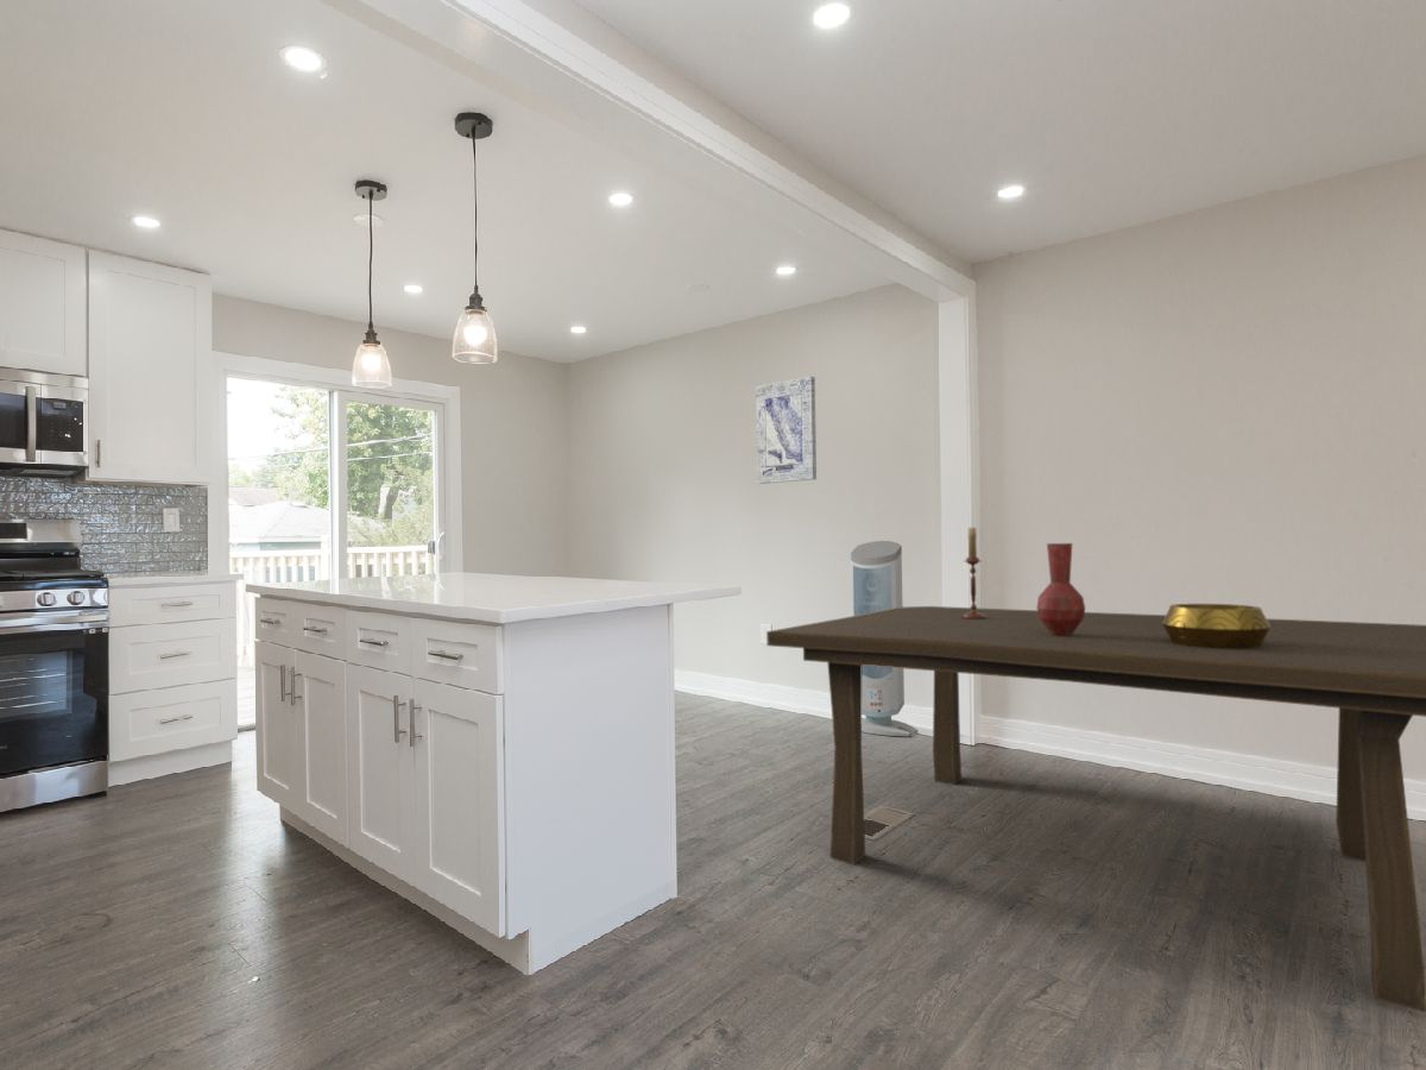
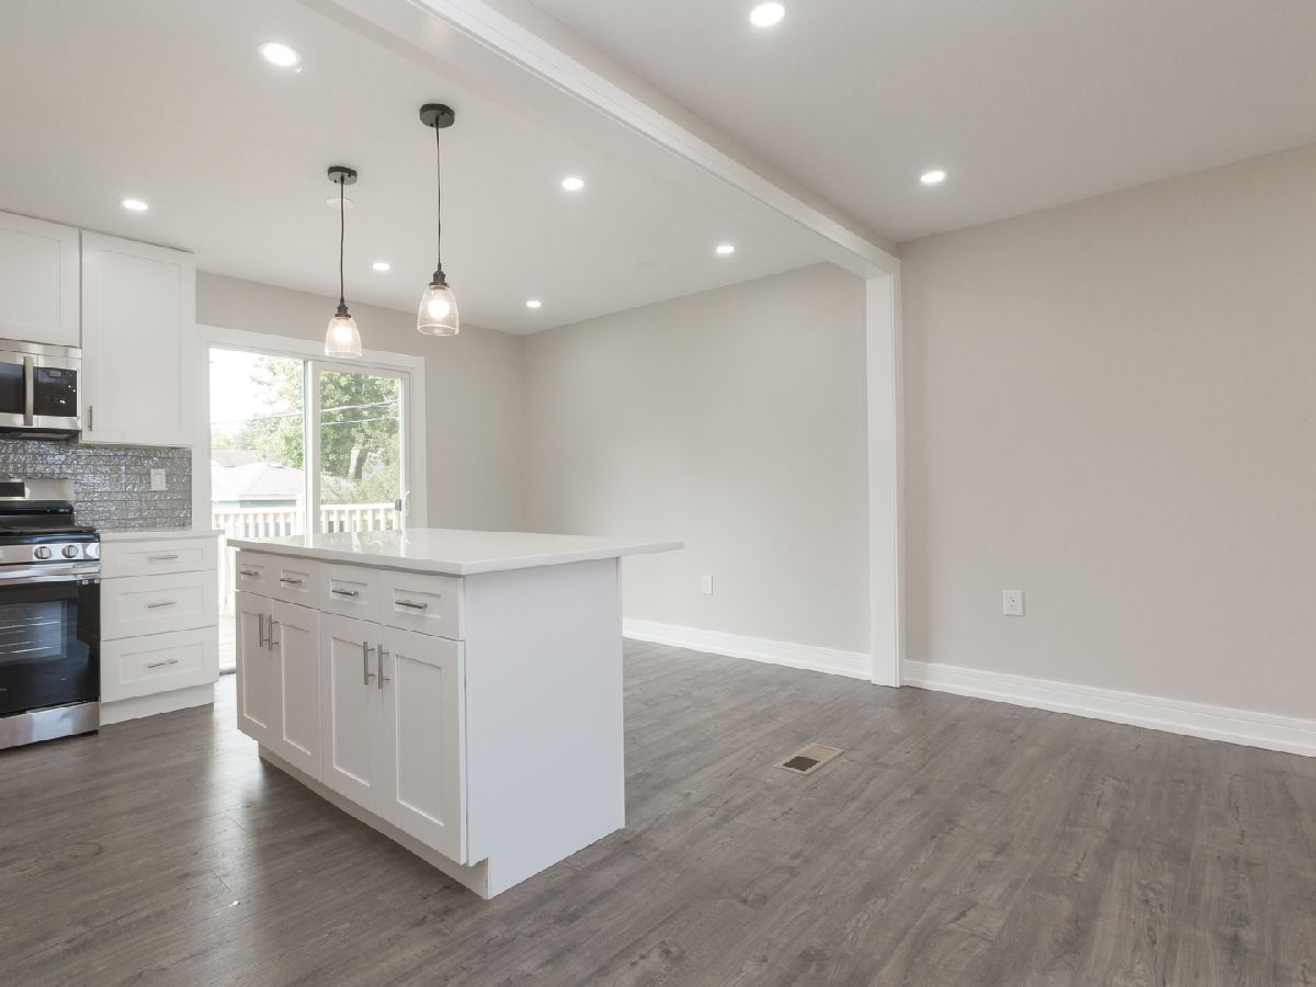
- vase (1060, 588)
- candlestick (972, 571)
- dining table (1108, 685)
- wall art (785, 432)
- air purifier (875, 611)
- decorative bowl (1214, 624)
